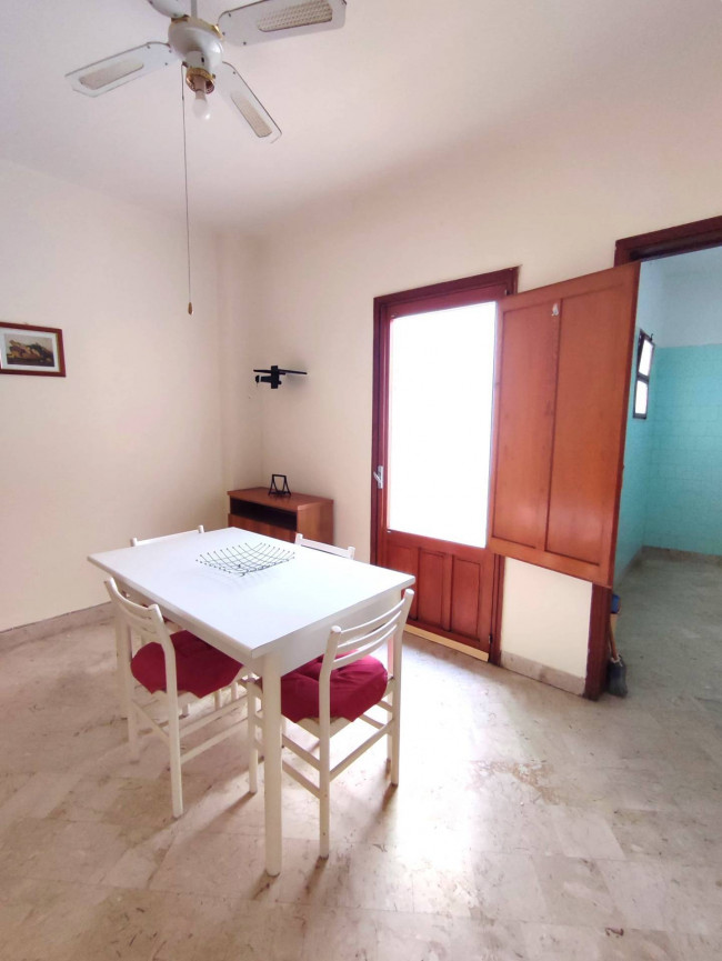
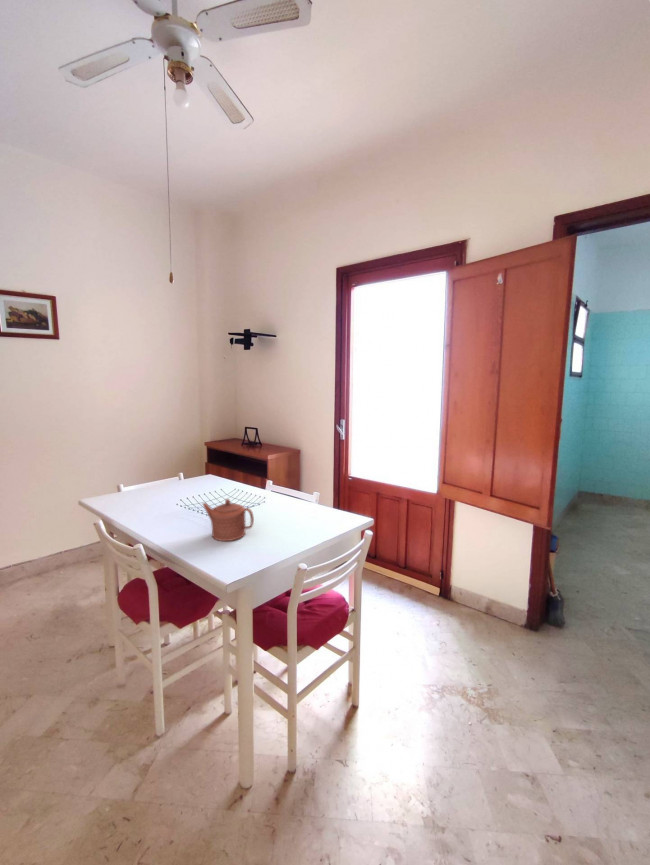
+ teapot (228, 516)
